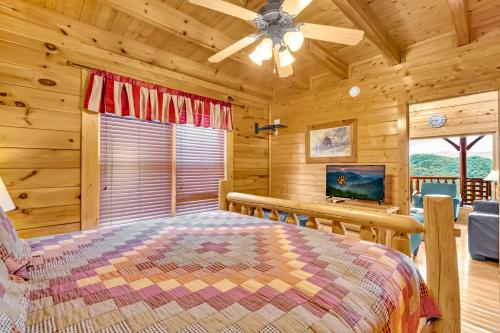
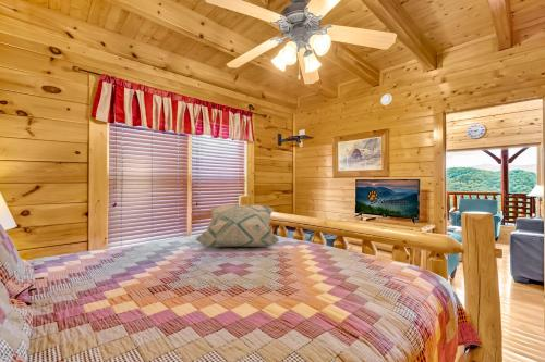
+ decorative pillow (240, 224)
